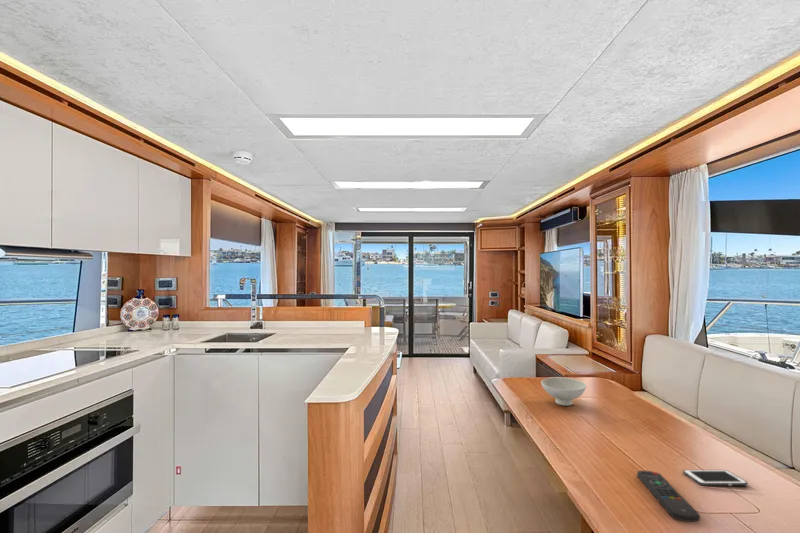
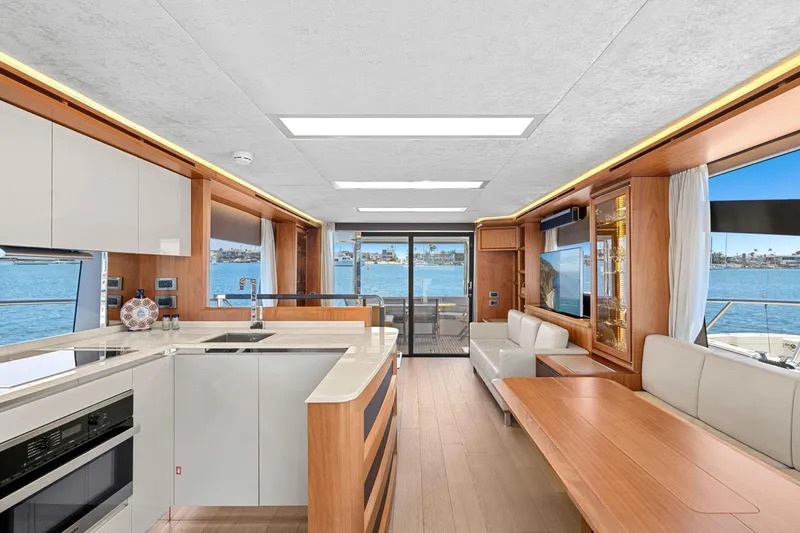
- remote control (665, 493)
- bowl (563, 392)
- cell phone (714, 477)
